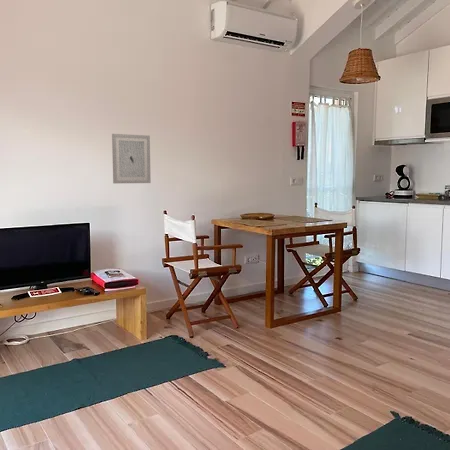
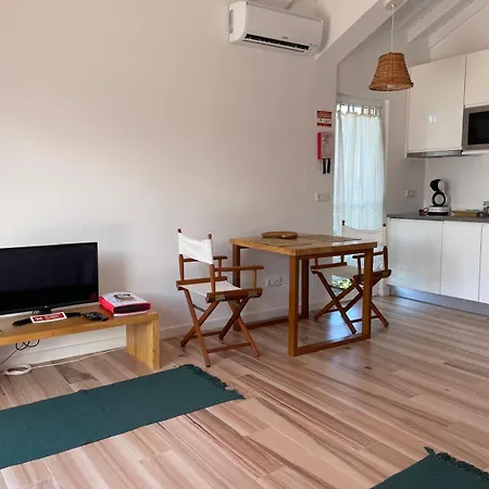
- wall art (131, 159)
